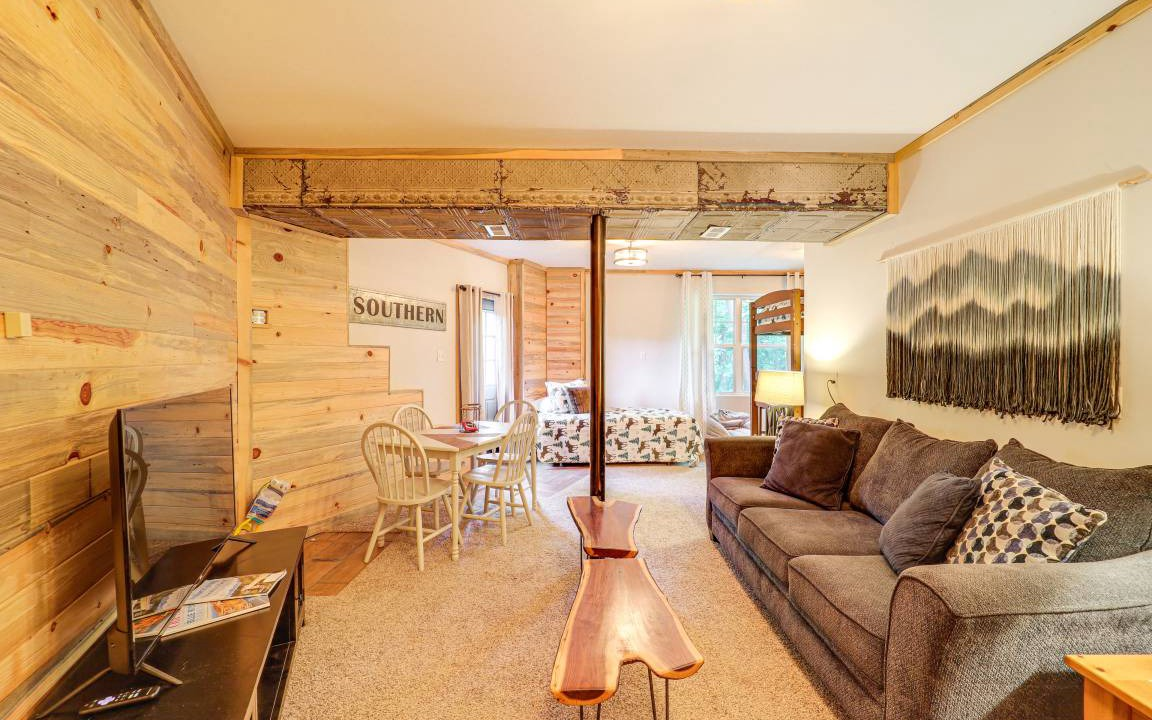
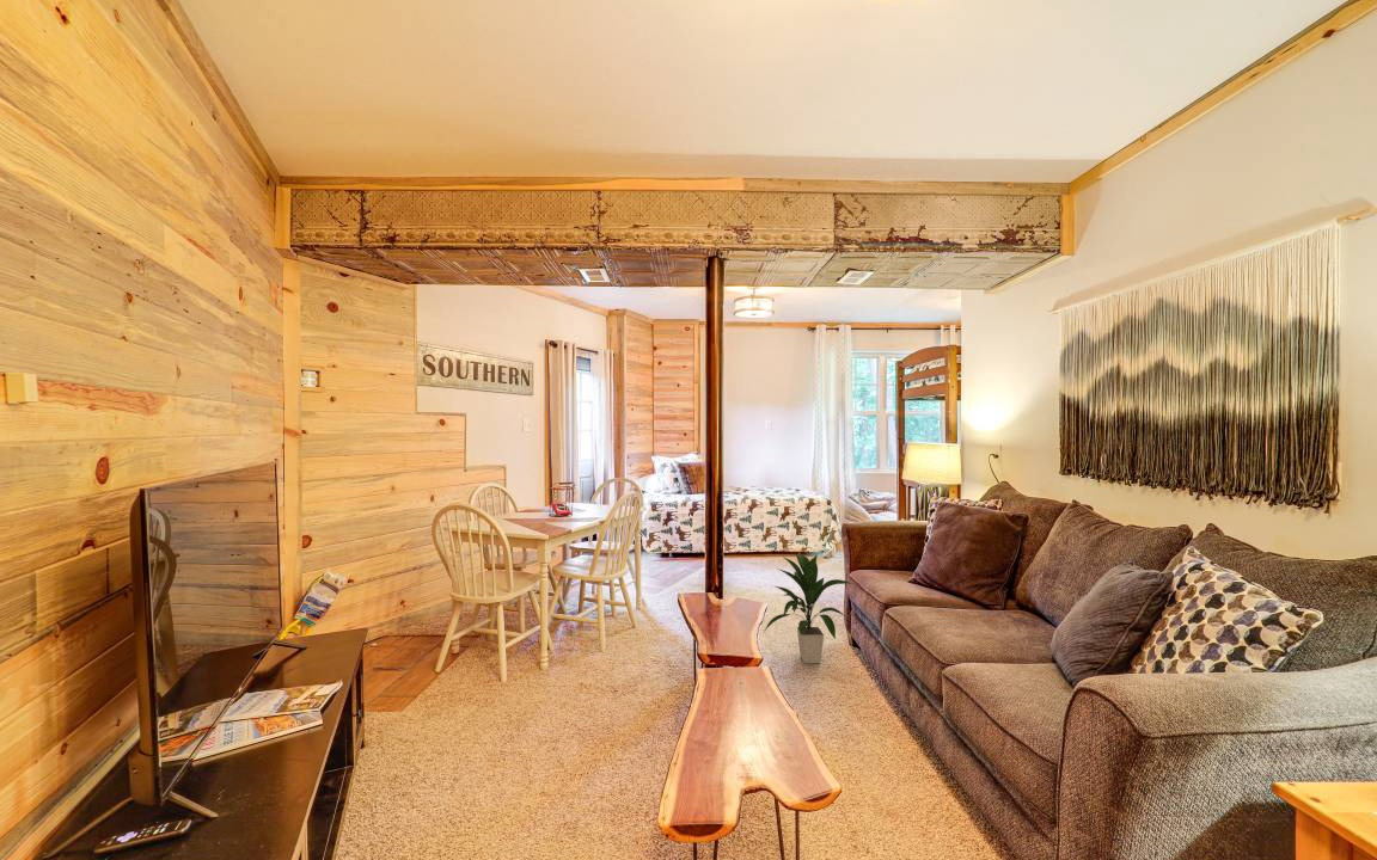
+ indoor plant (804, 604)
